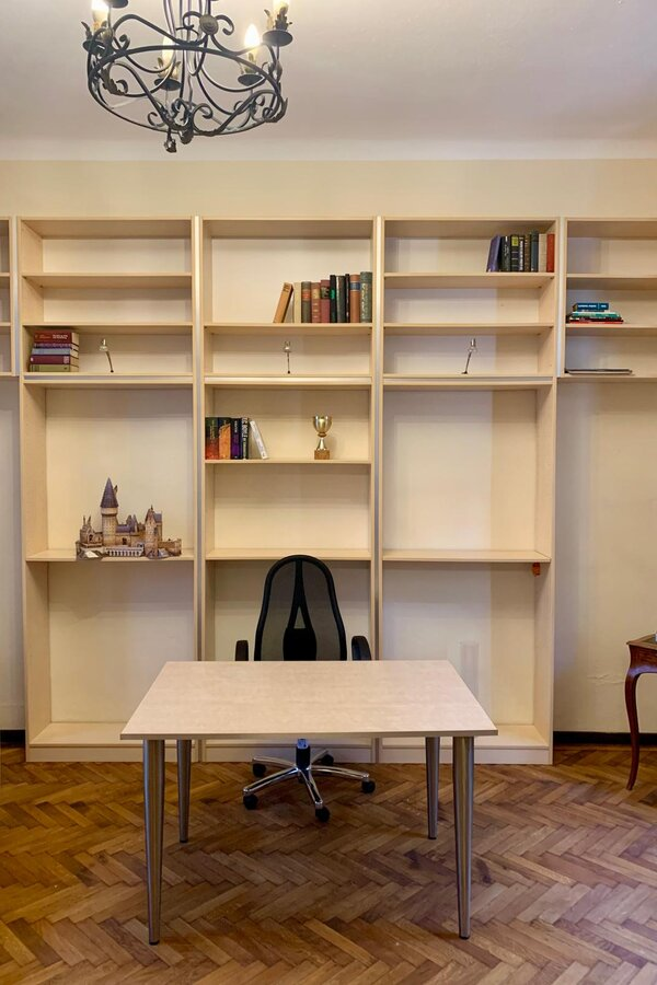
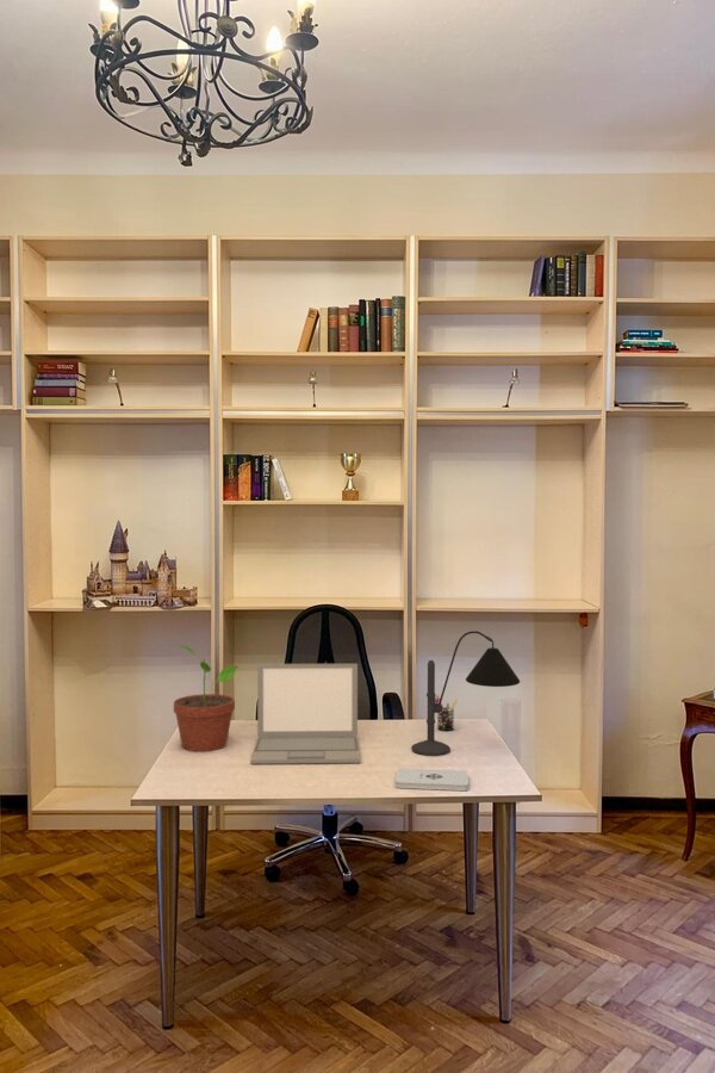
+ pen holder (444, 712)
+ potted plant (204, 694)
+ laptop (306, 711)
+ desk lamp (468, 682)
+ notepad (431, 779)
